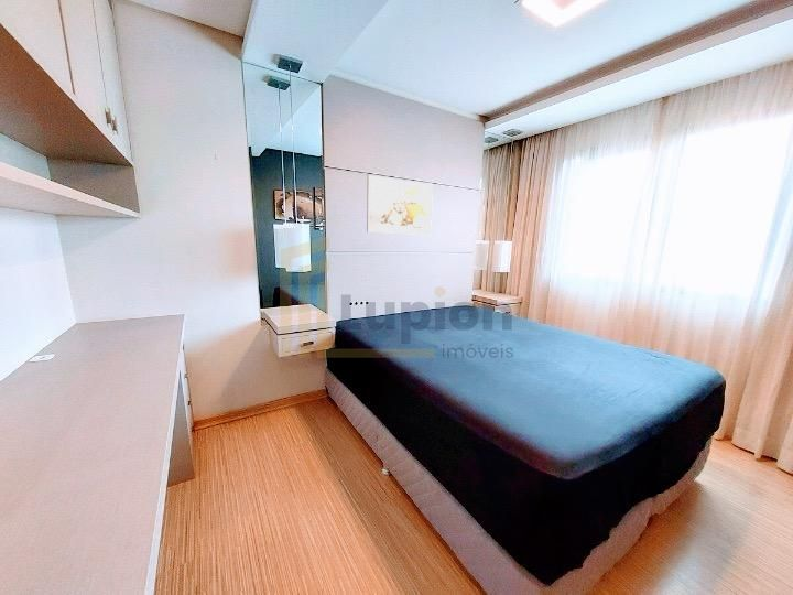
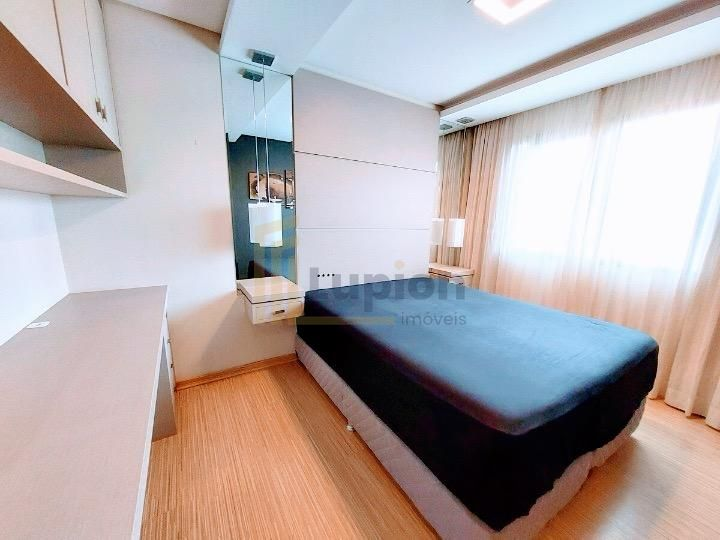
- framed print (401, 207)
